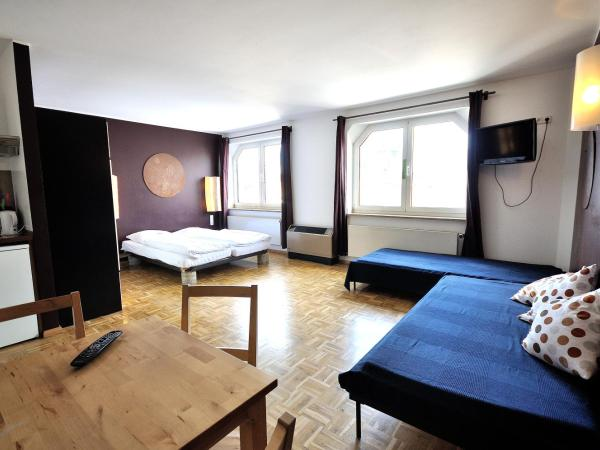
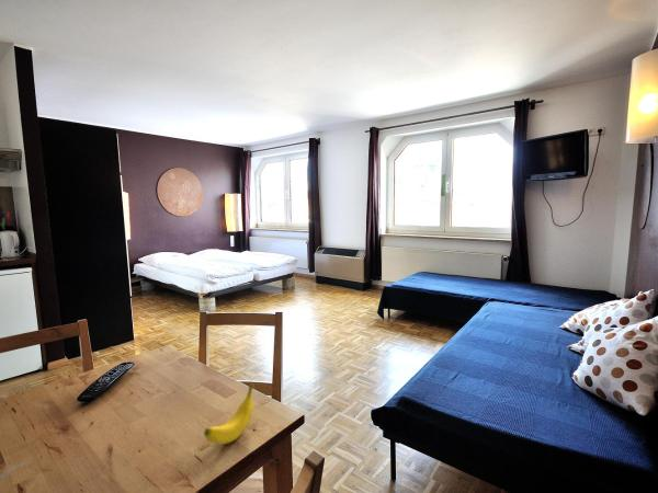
+ banana (232, 417)
